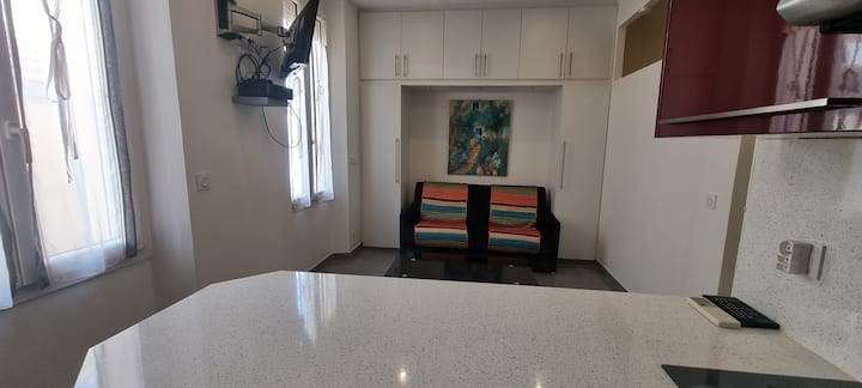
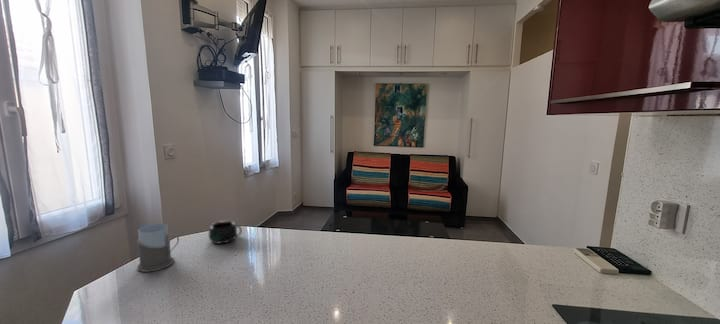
+ mug (158, 246)
+ mug (226, 232)
